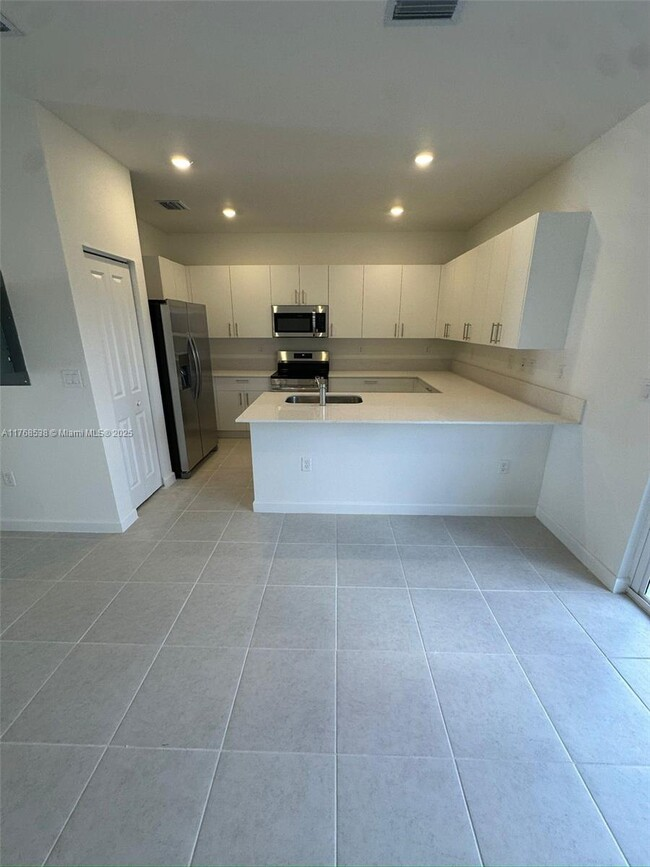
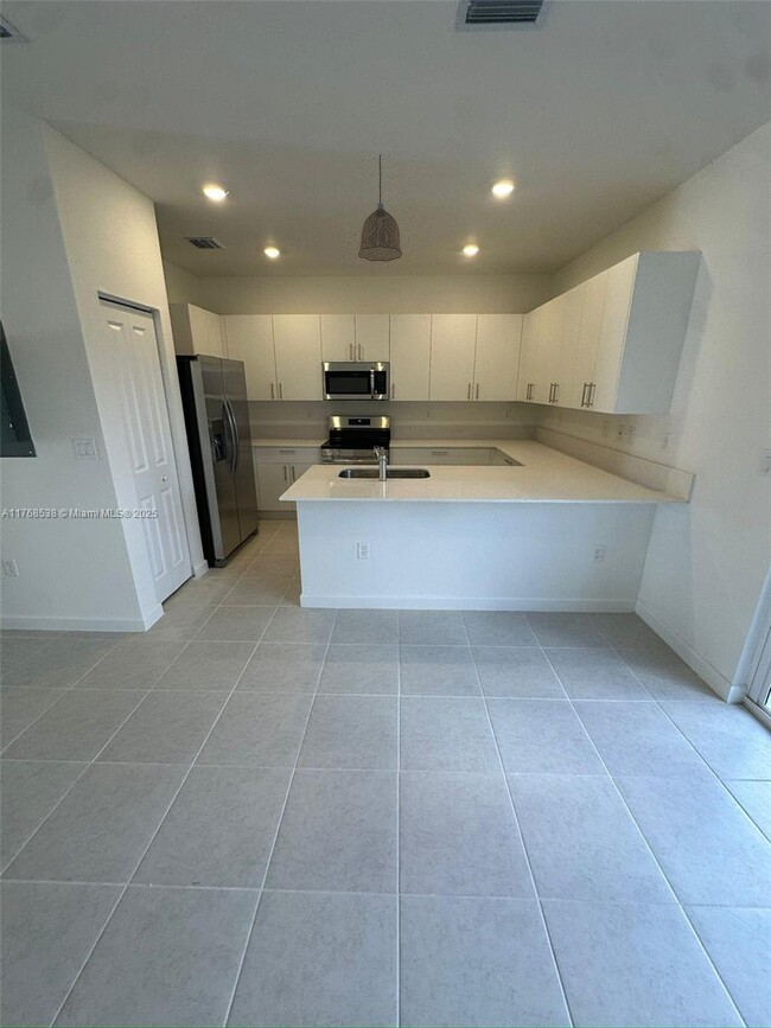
+ pendant lamp (380, 206)
